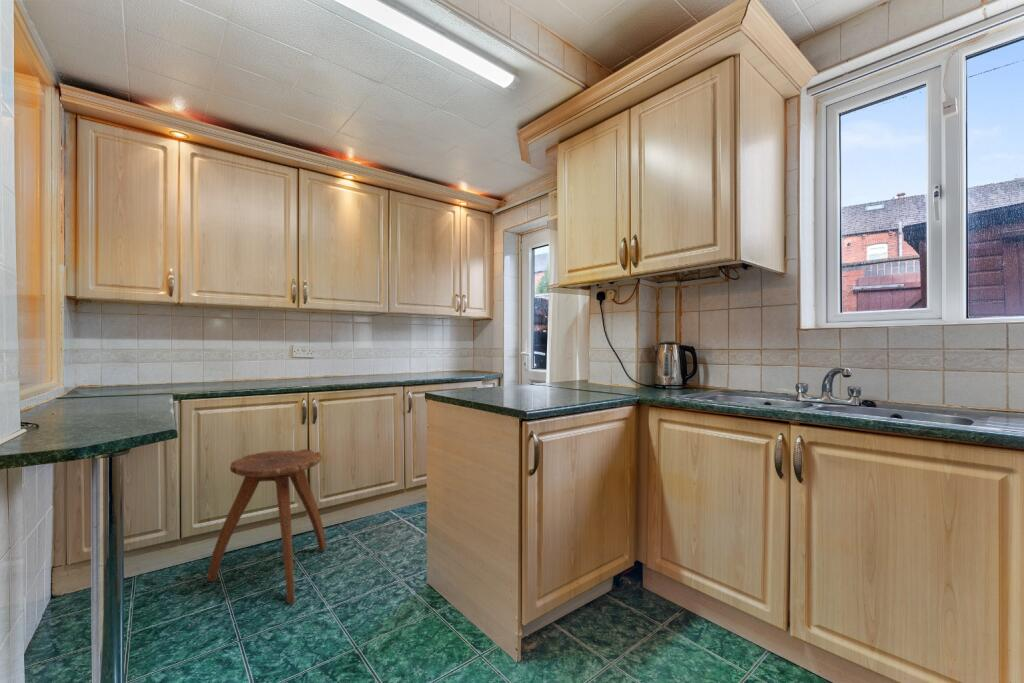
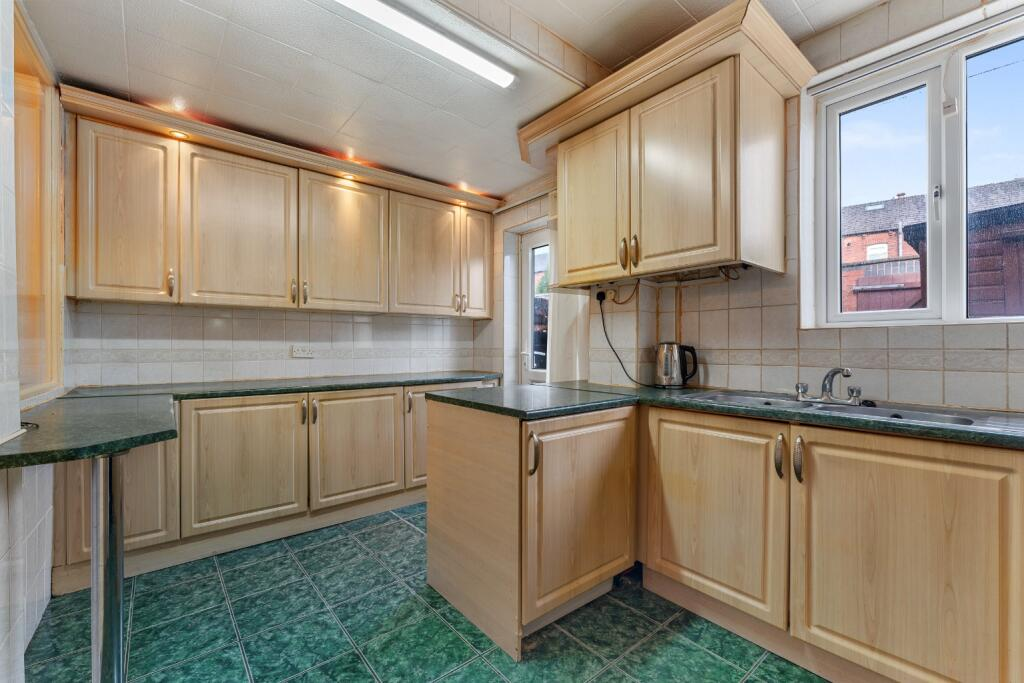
- stool (280, 522)
